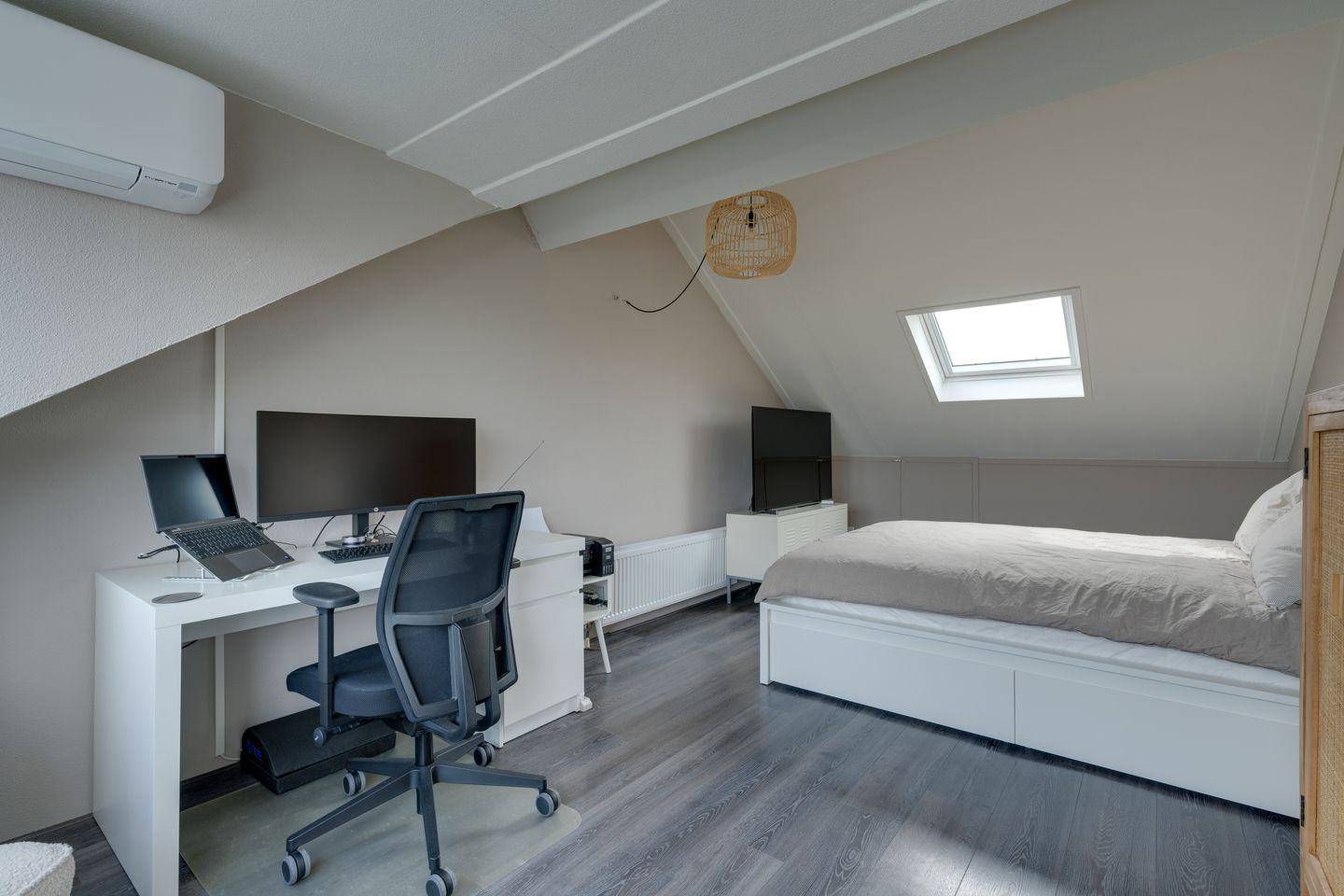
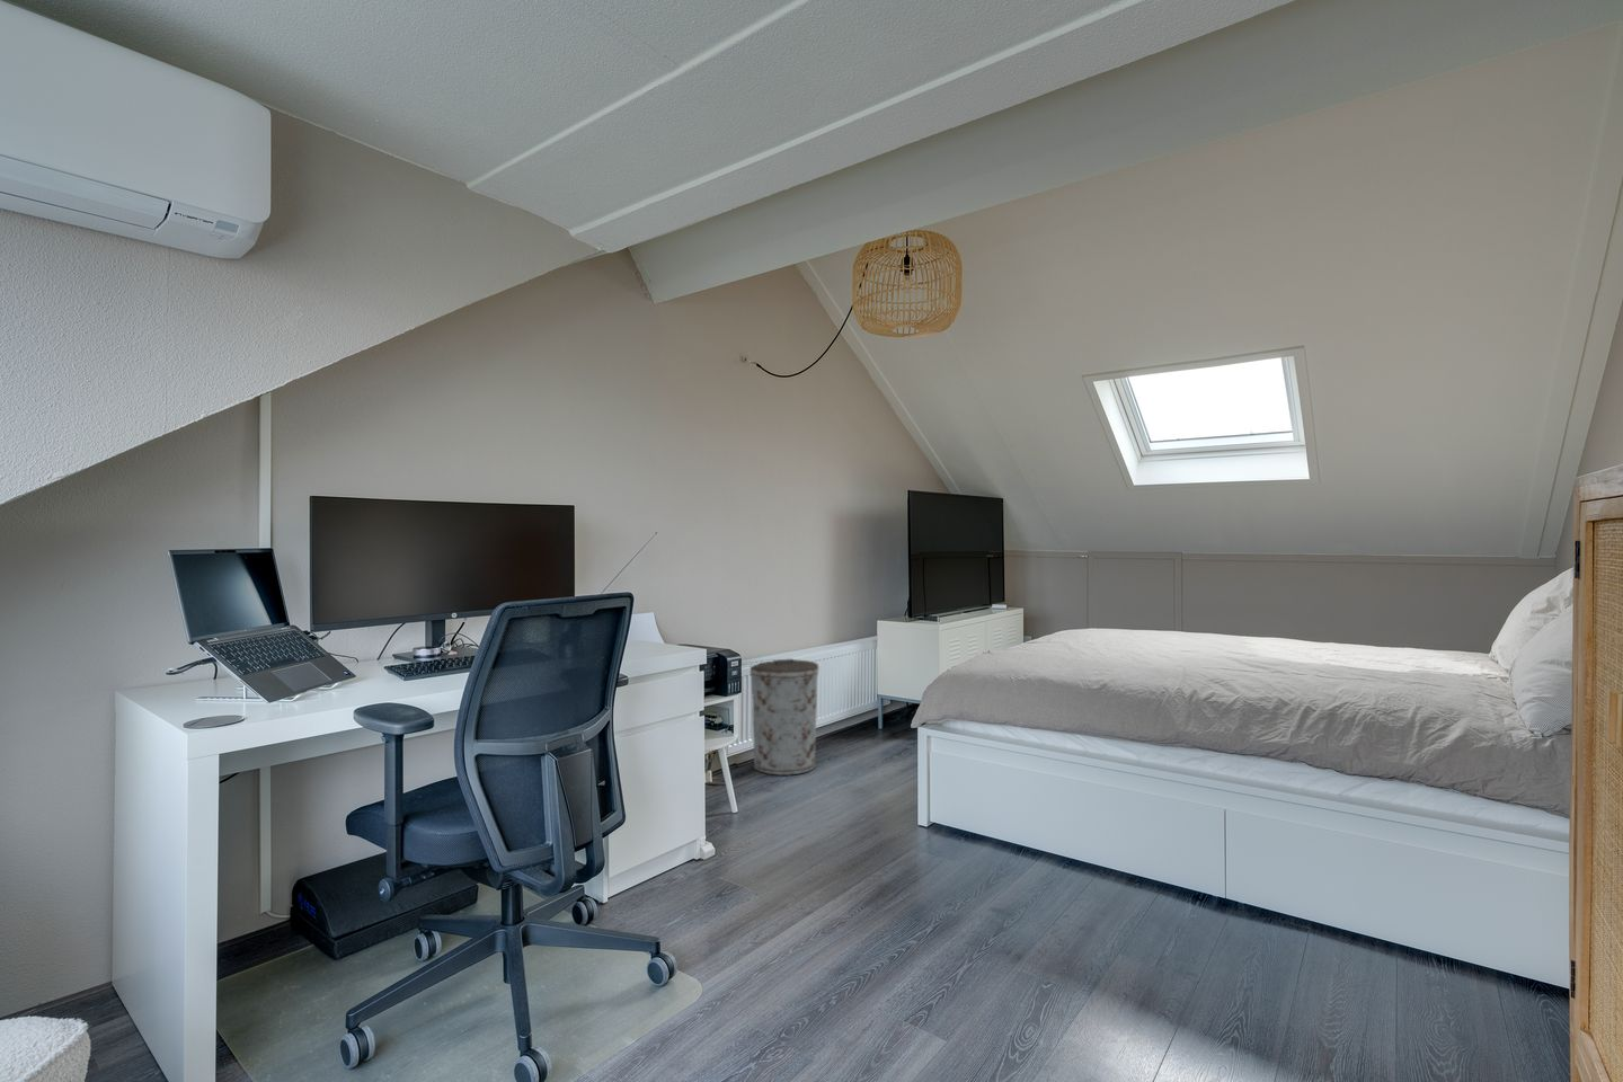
+ trash can (785, 712)
